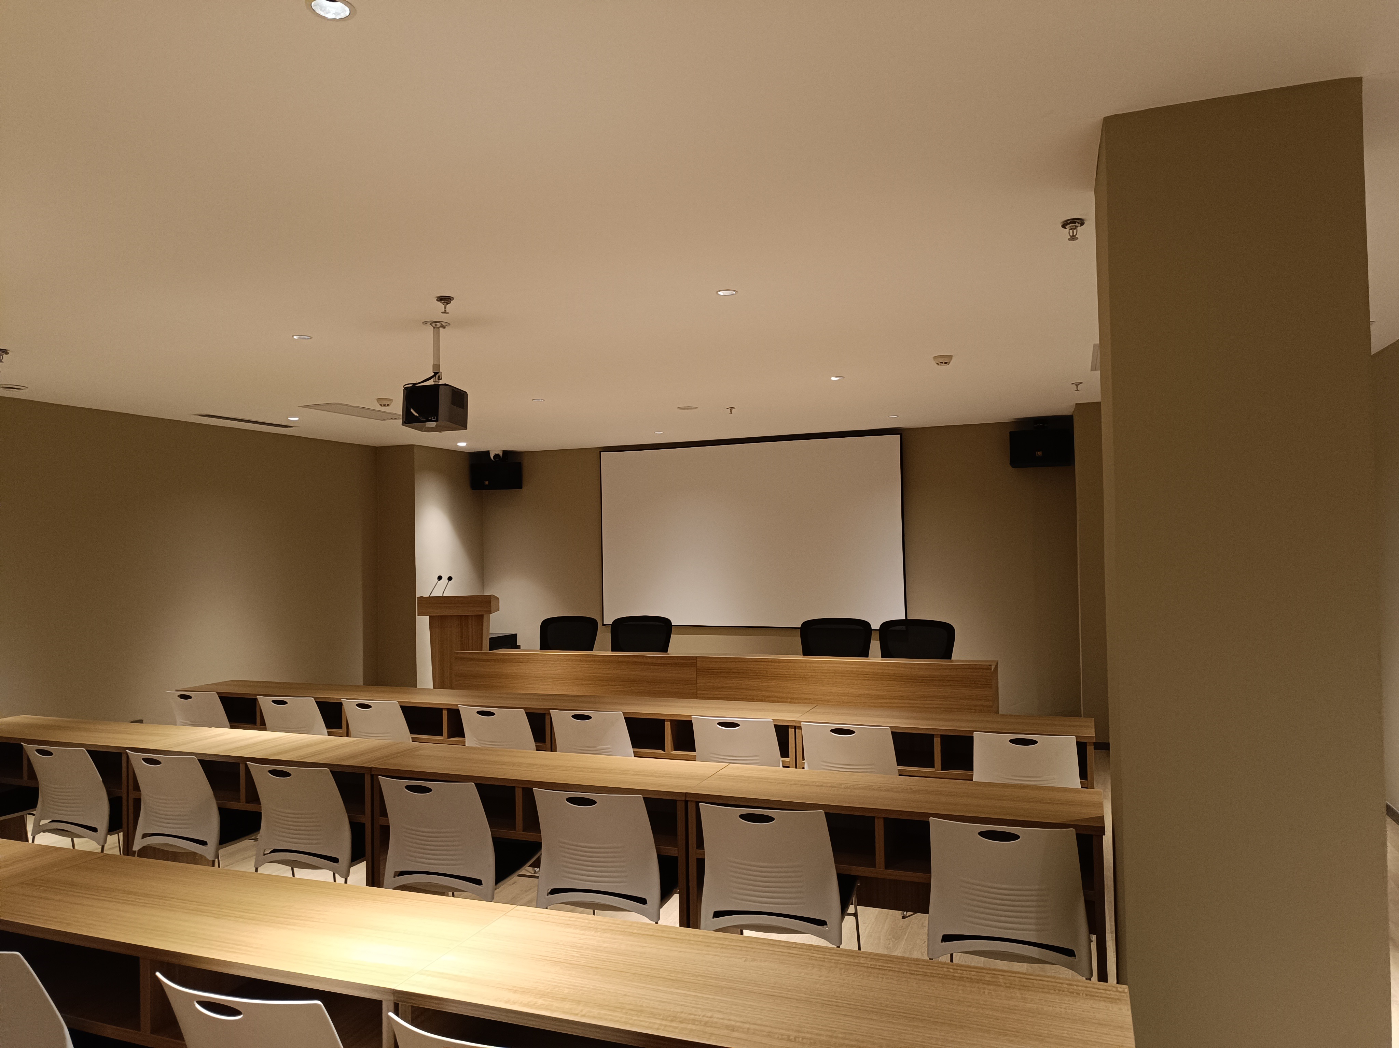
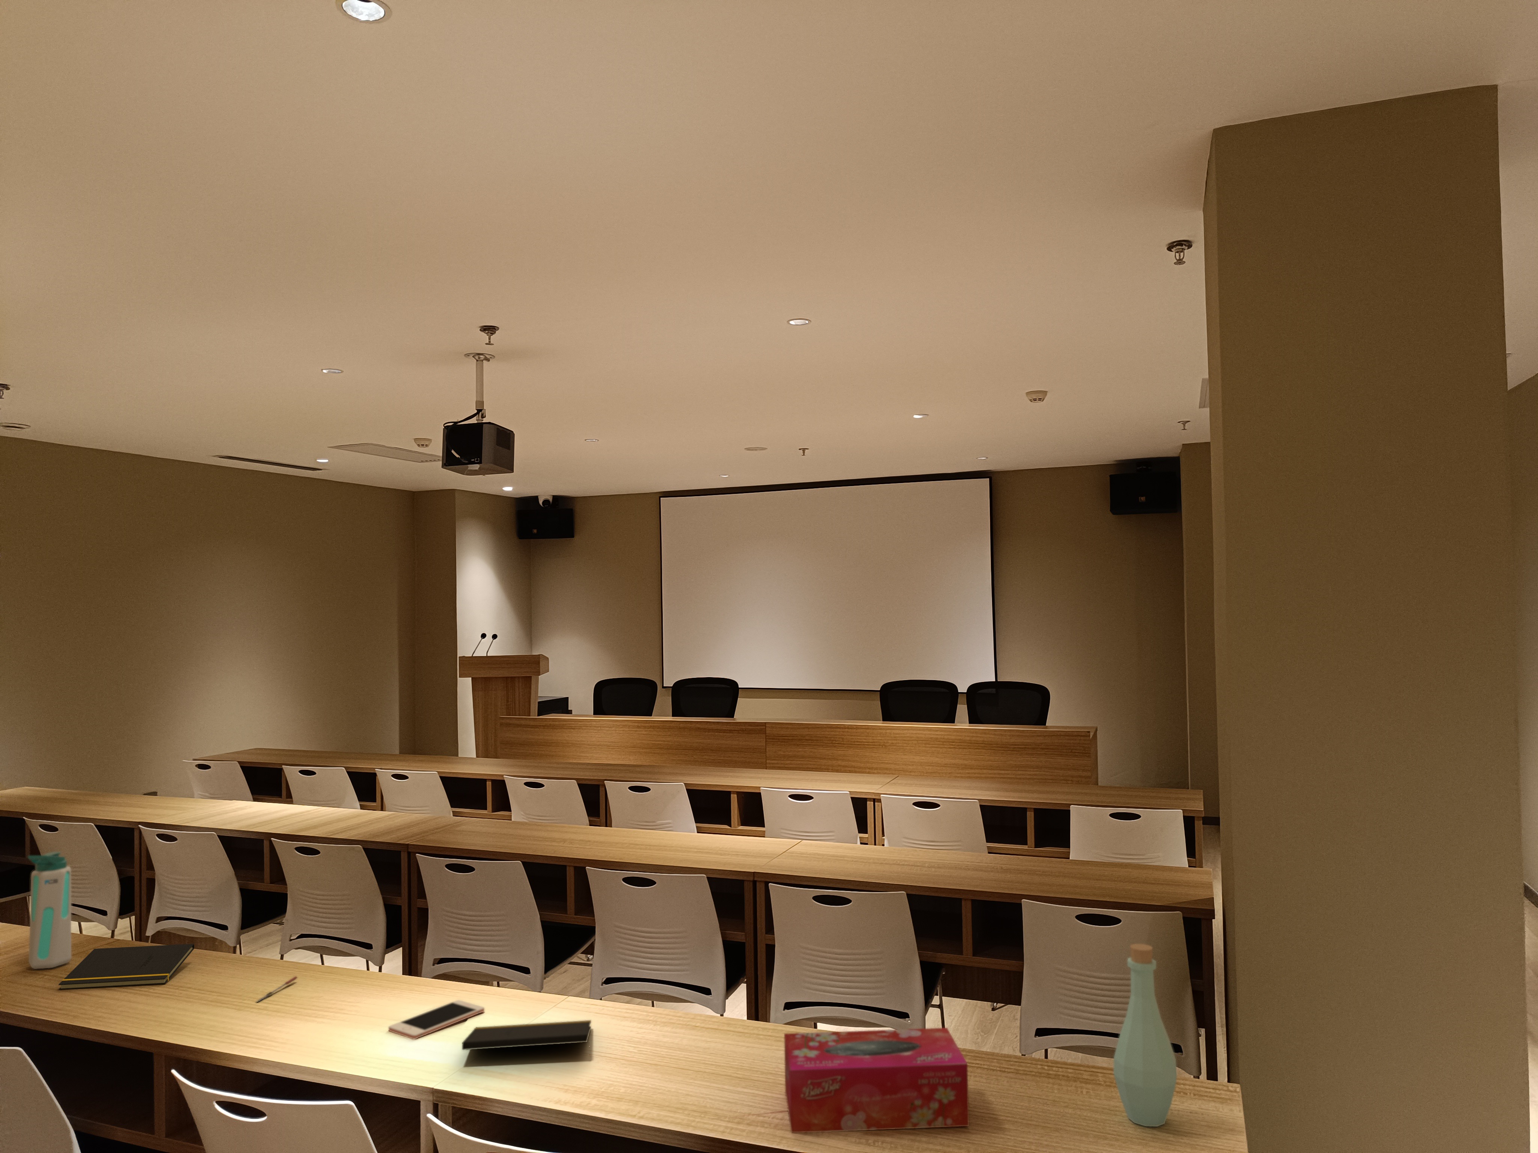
+ pen (277, 988)
+ cell phone (437, 1019)
+ notepad (128, 965)
+ notepad (529, 1034)
+ bottle (1143, 1032)
+ water bottle (50, 908)
+ tissue box (873, 1078)
